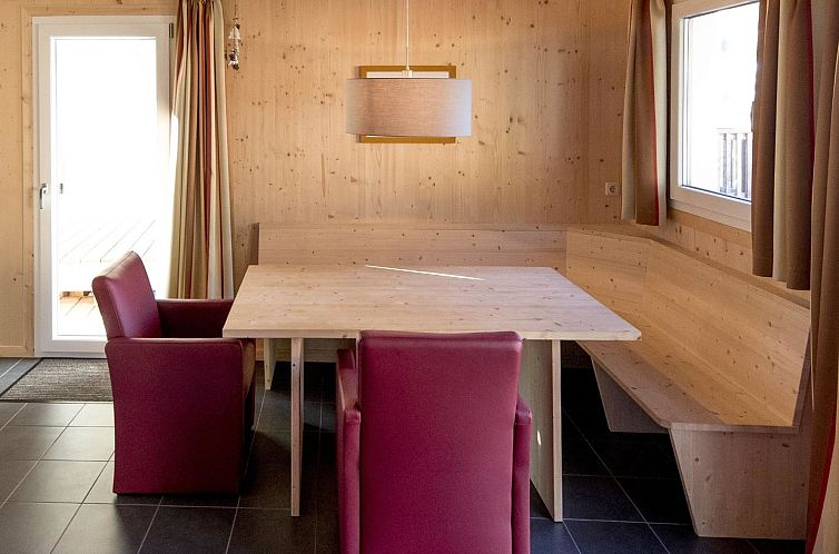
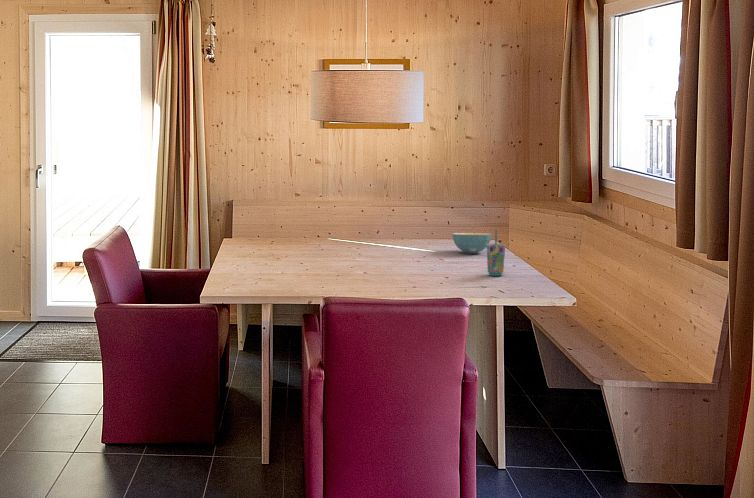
+ cup (495, 252)
+ cereal bowl (471, 243)
